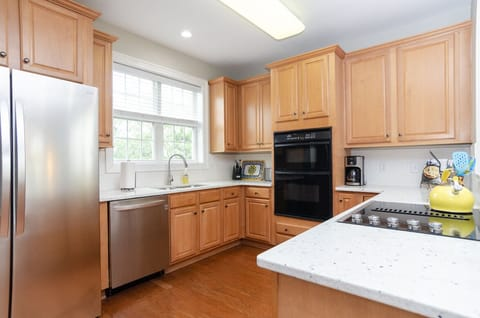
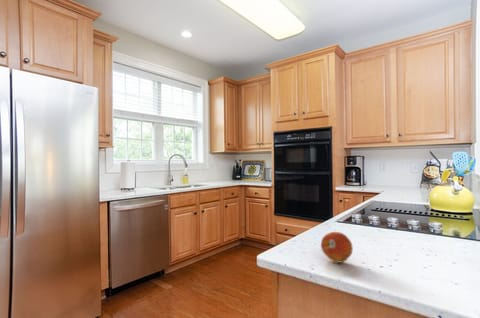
+ fruit (336, 247)
